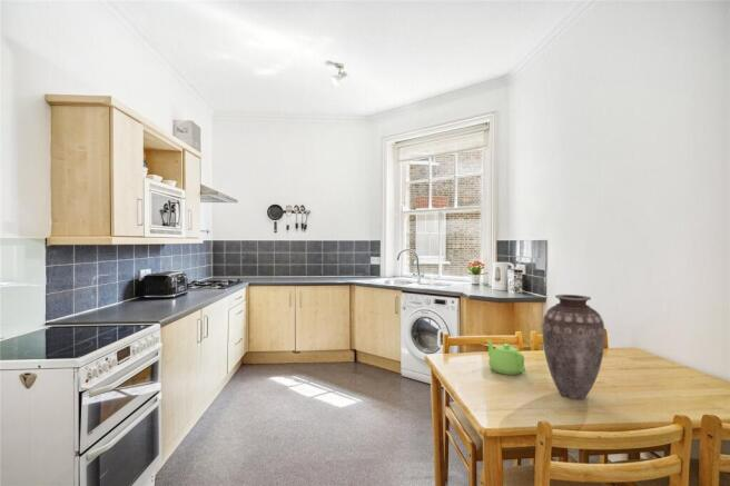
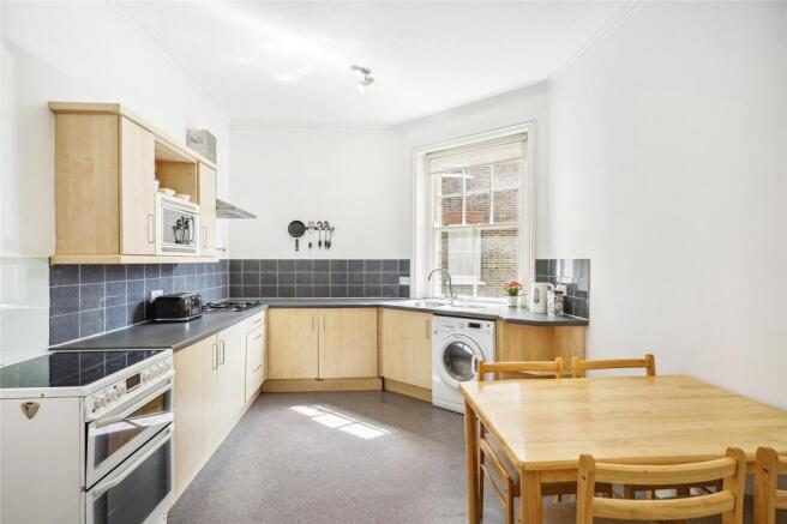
- teapot (504, 356)
- vase (572, 345)
